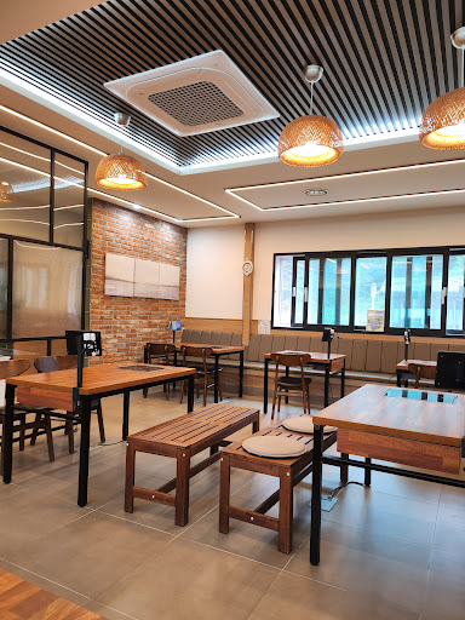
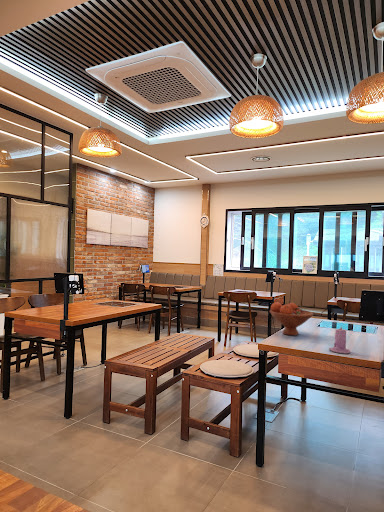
+ candle (340, 338)
+ fruit bowl (290, 318)
